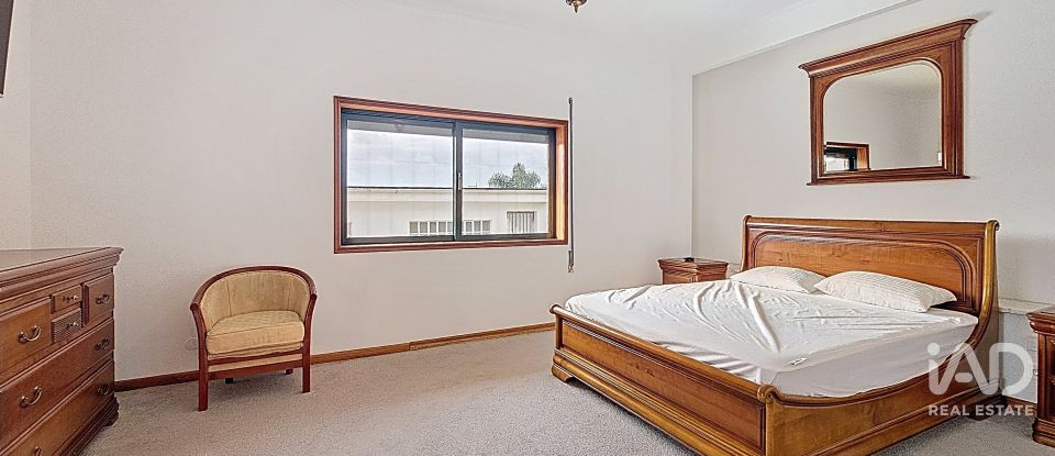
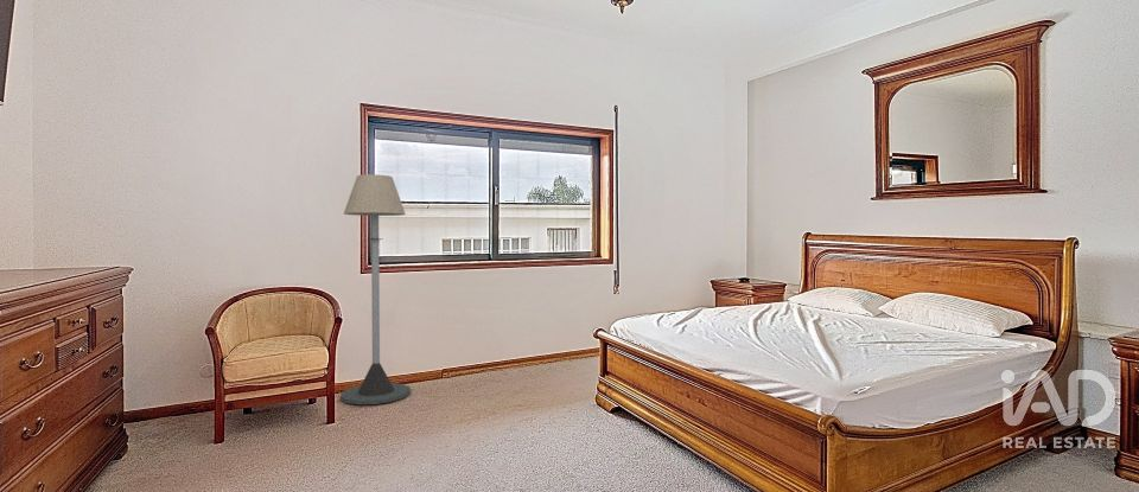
+ floor lamp (375, 286)
